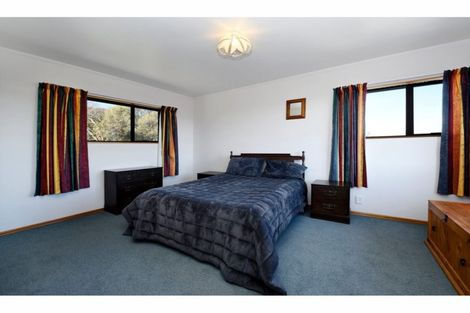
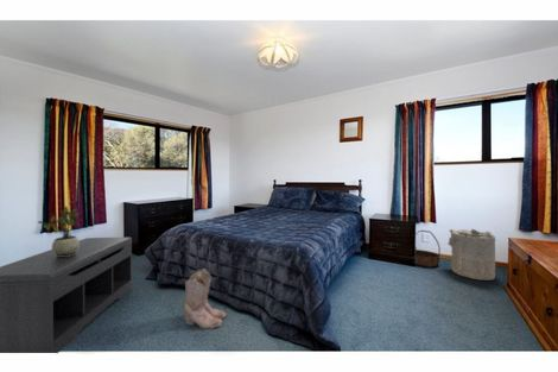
+ laundry hamper (470, 251)
+ boots (205, 296)
+ bench (72, 283)
+ basket (424, 251)
+ potted plant (61, 229)
